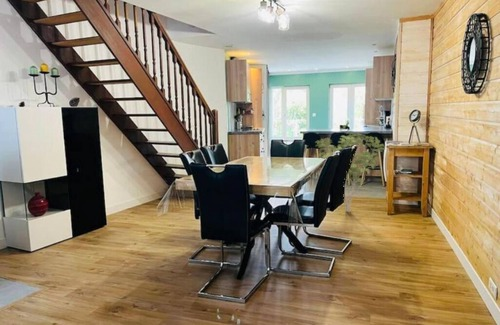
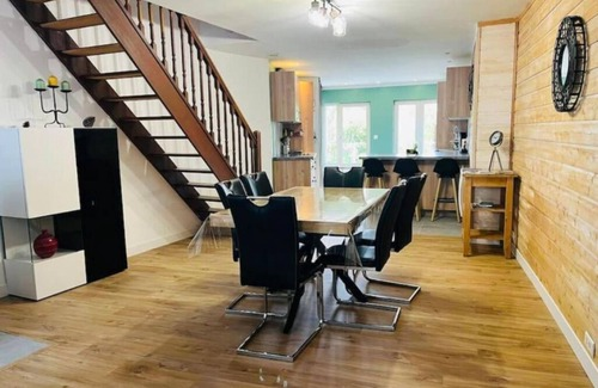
- shrub (349, 172)
